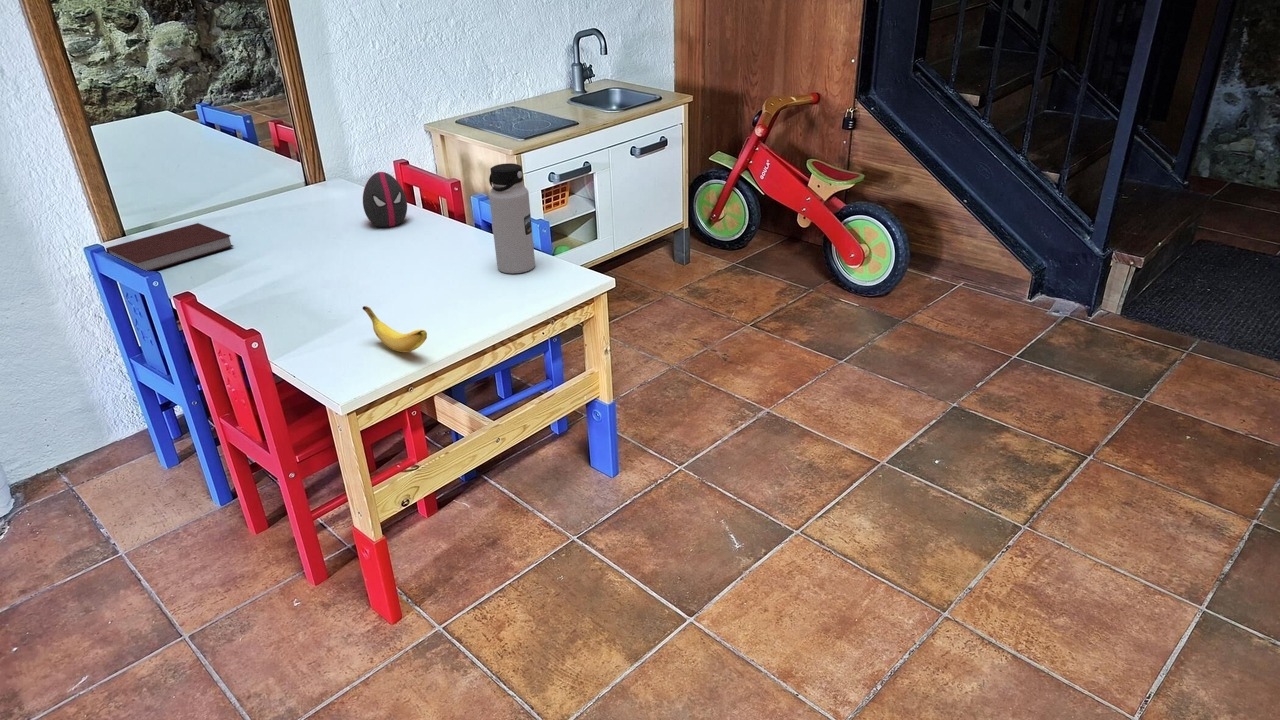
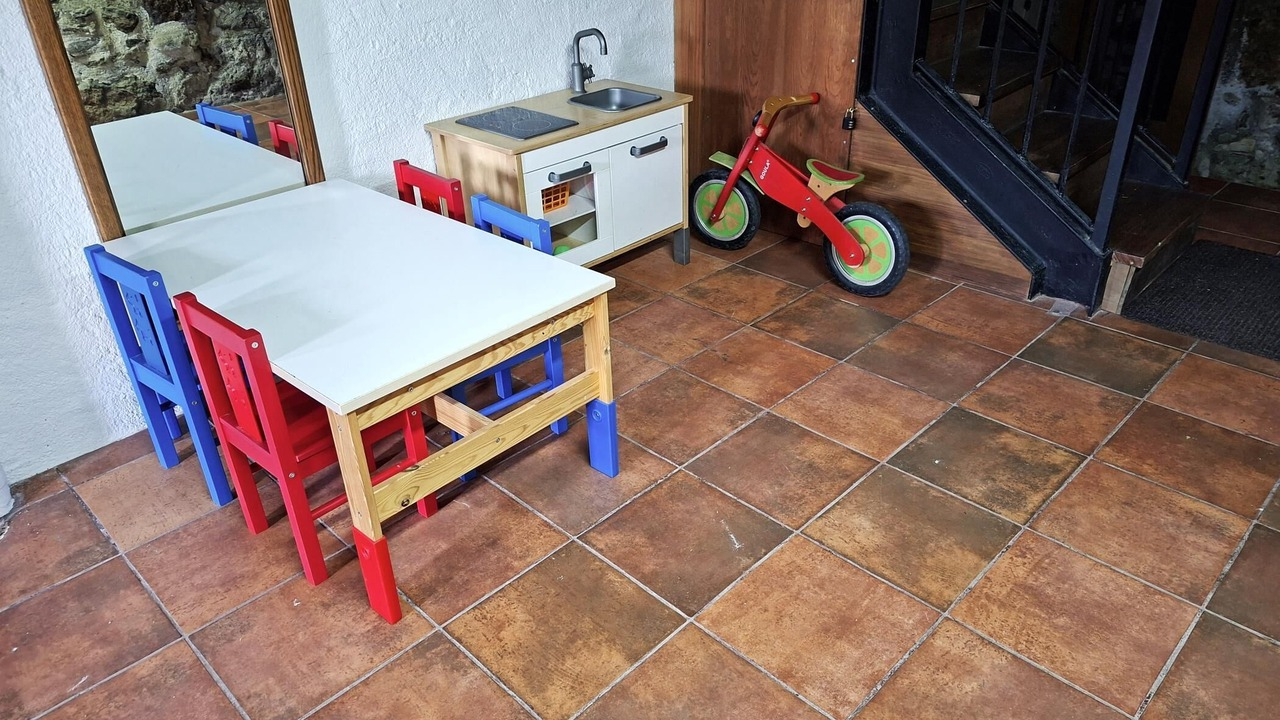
- water bottle (511, 218)
- notebook (170, 247)
- decorative egg (384, 197)
- banana (397, 333)
